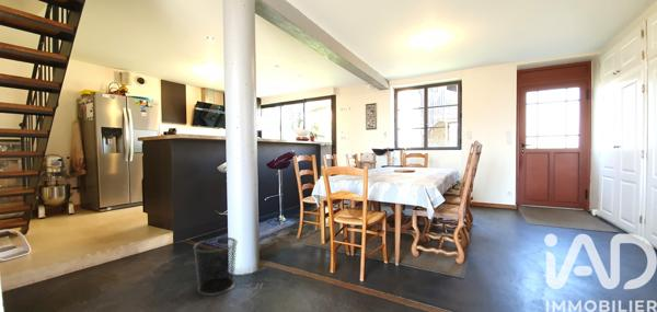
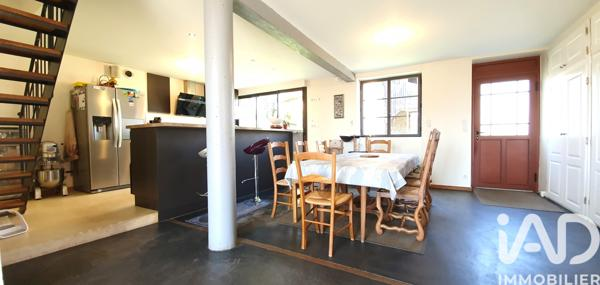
- waste bin (216, 265)
